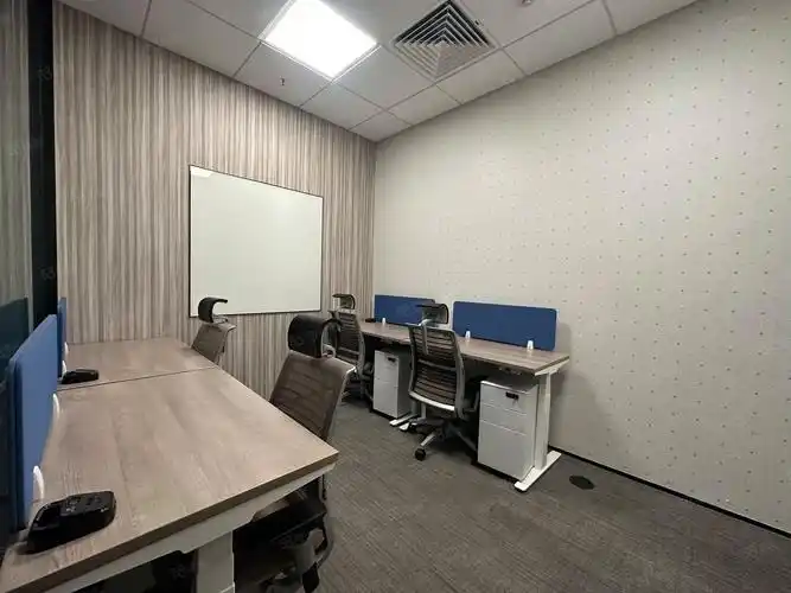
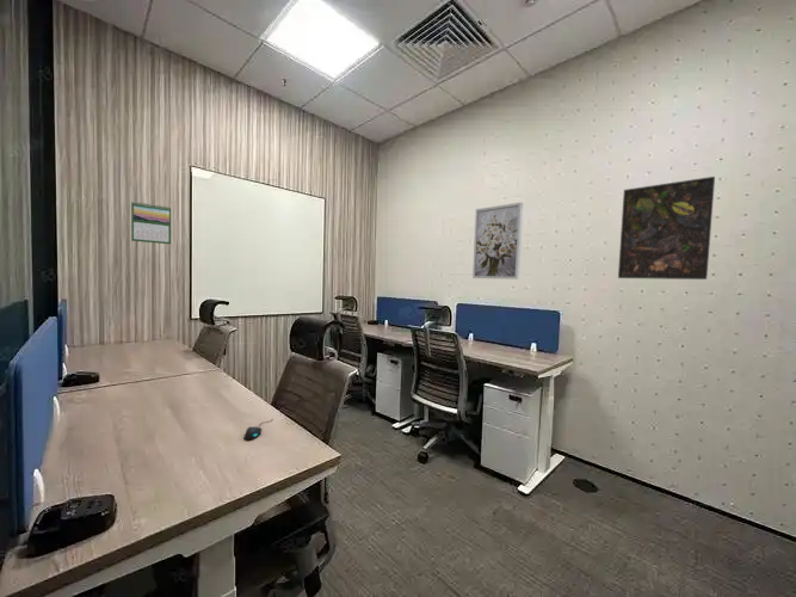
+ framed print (662, 230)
+ calendar (152, 222)
+ mouse (259, 426)
+ wall art (496, 242)
